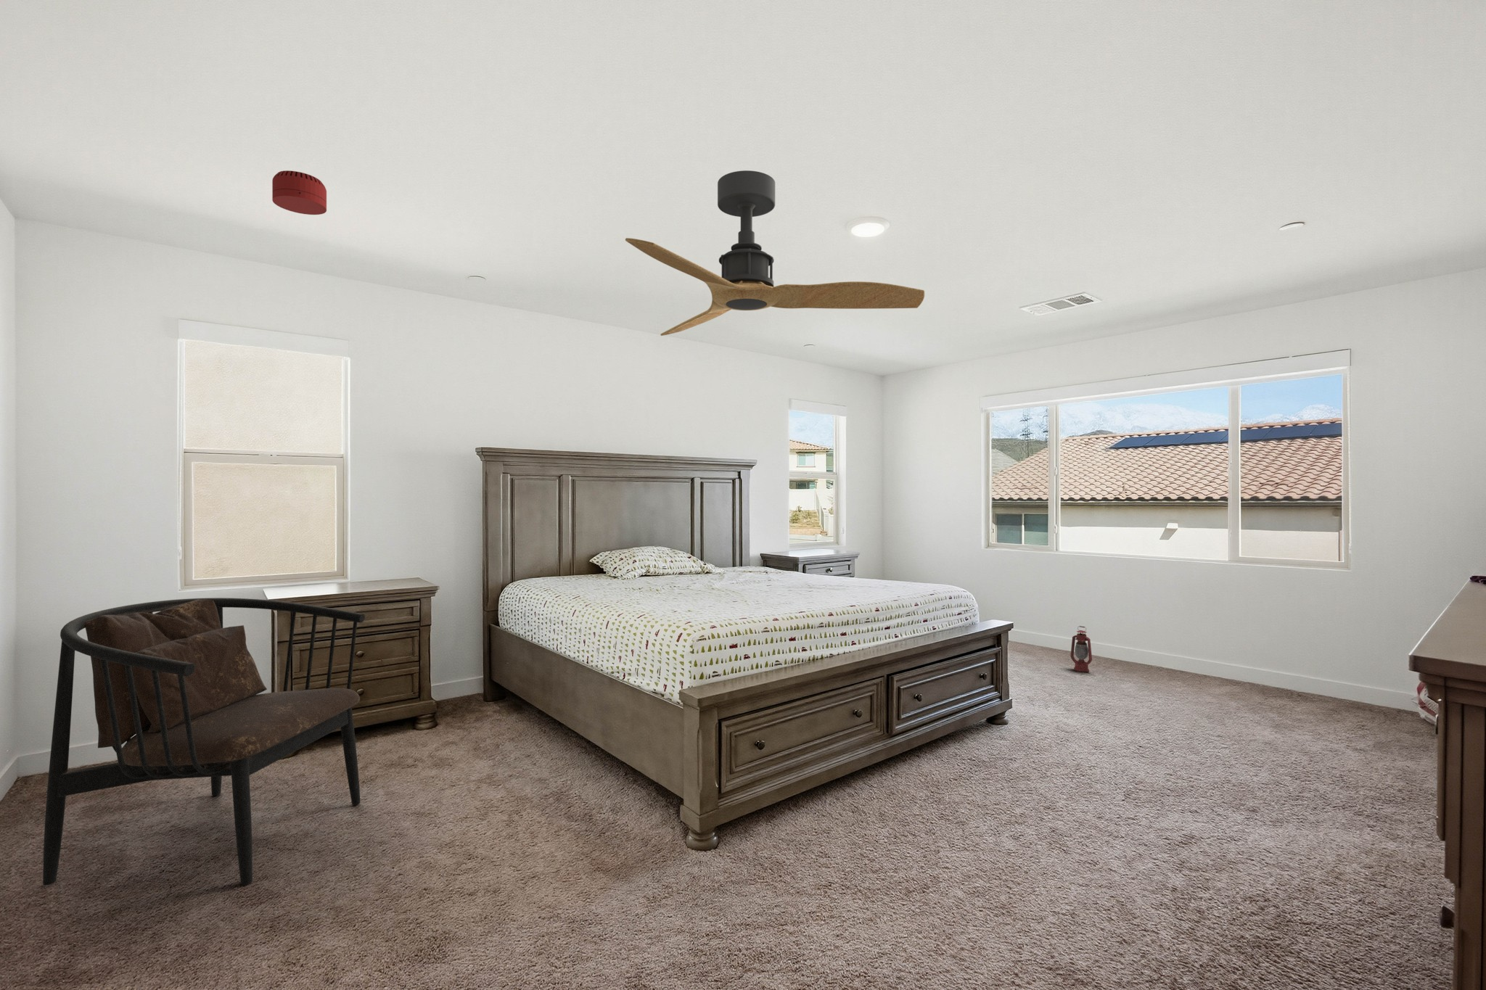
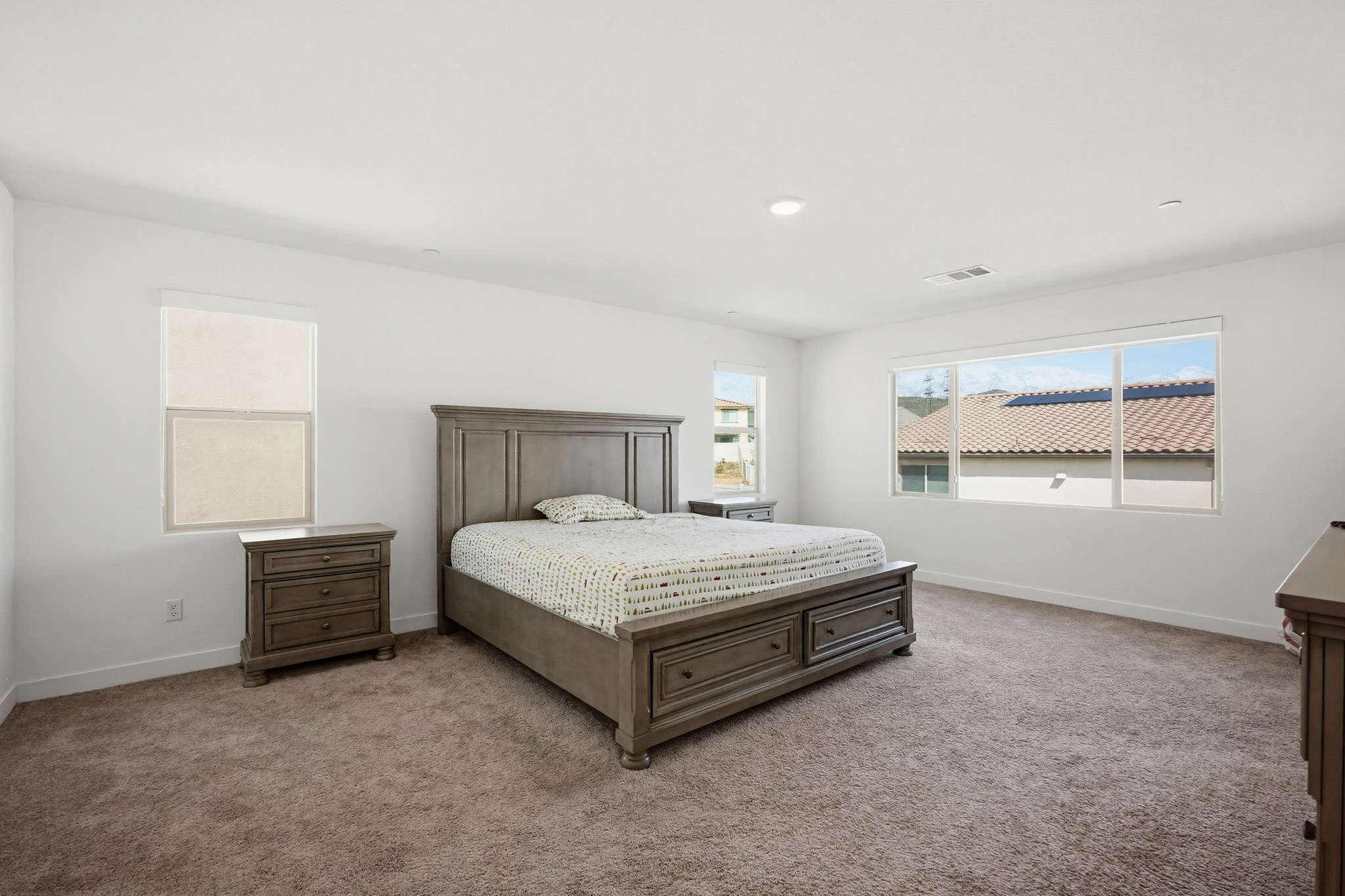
- lantern (1082, 647)
- ceiling fan (771, 256)
- armchair (218, 720)
- smoke detector (299, 191)
